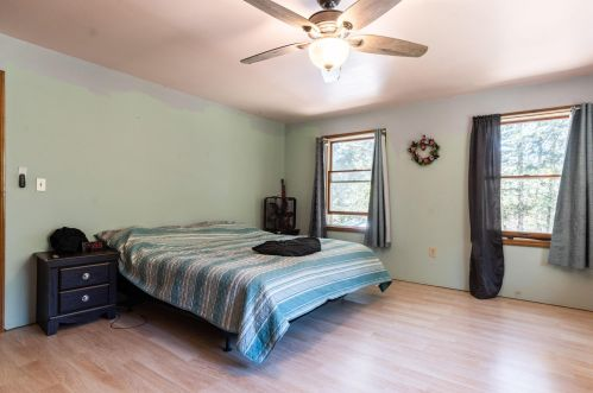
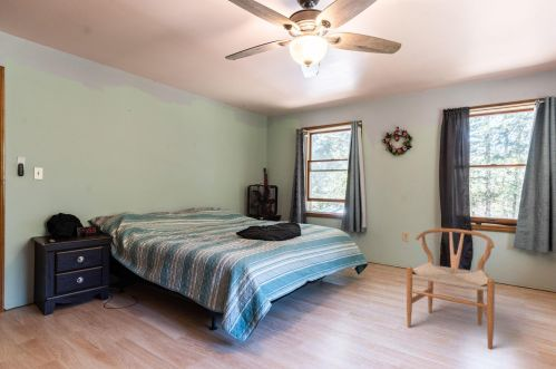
+ chair (451, 278)
